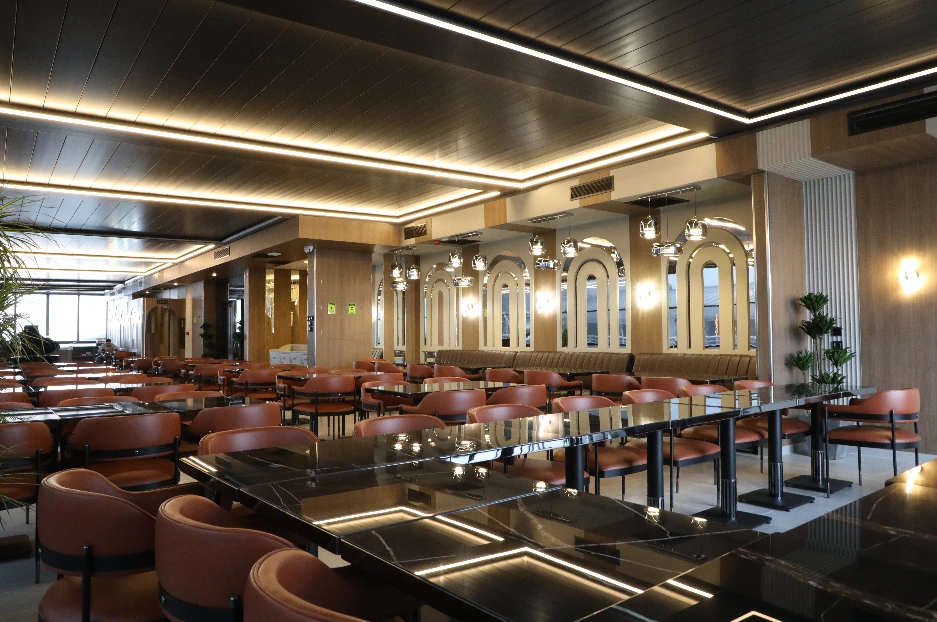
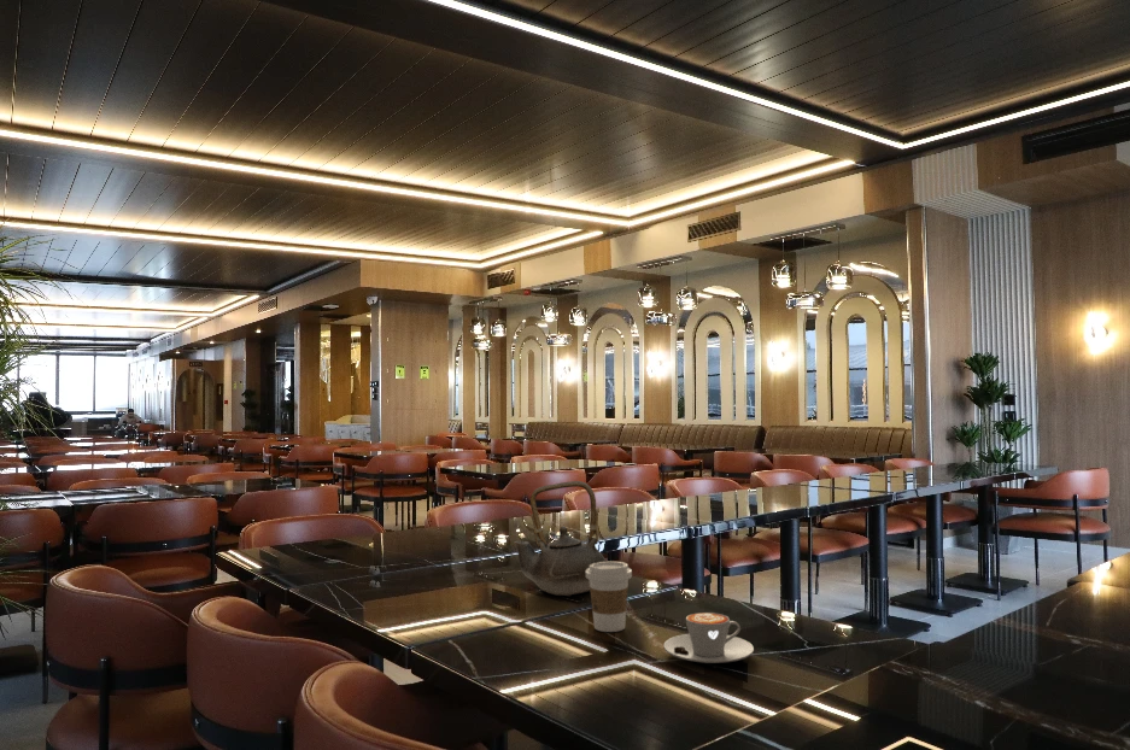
+ coffee cup (609, 596)
+ coffee cup (708, 635)
+ teapot (561, 535)
